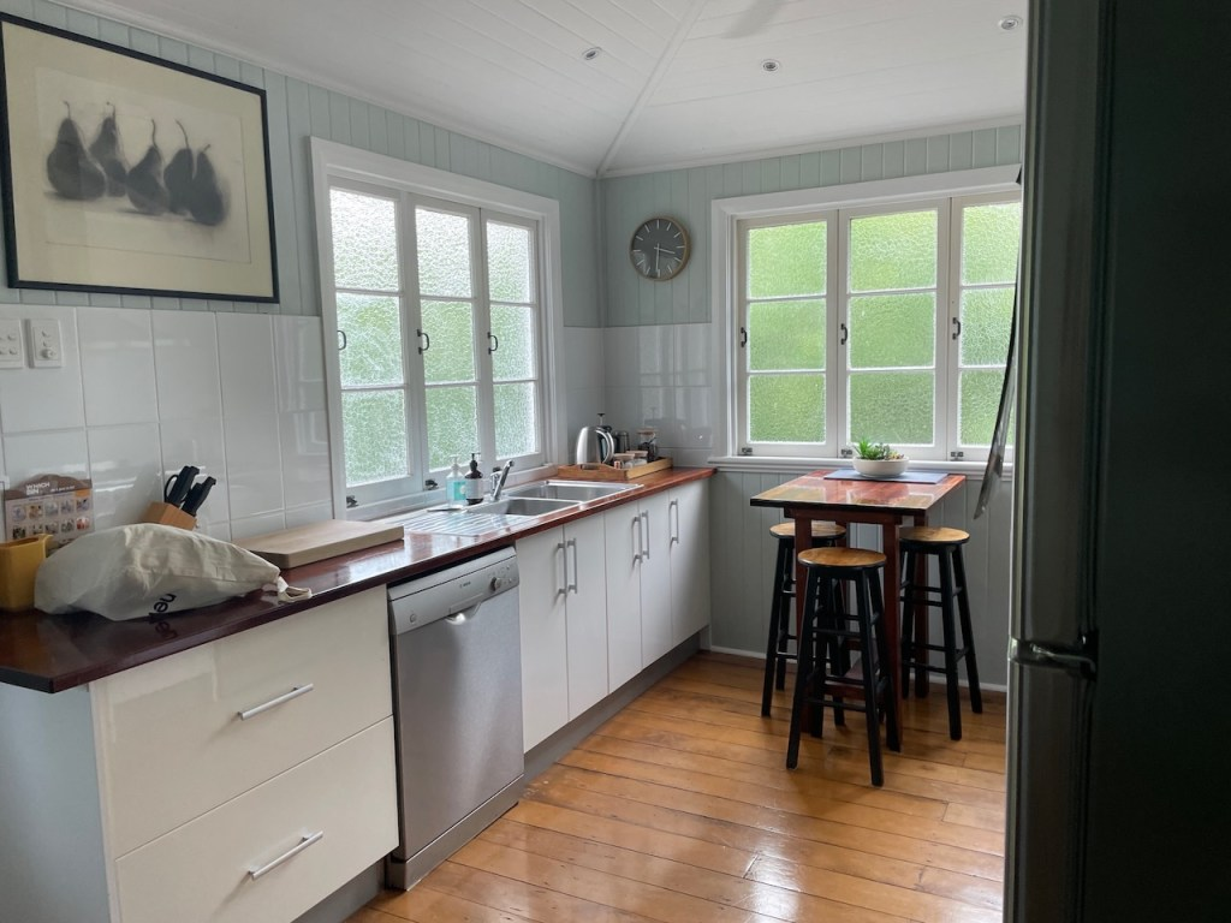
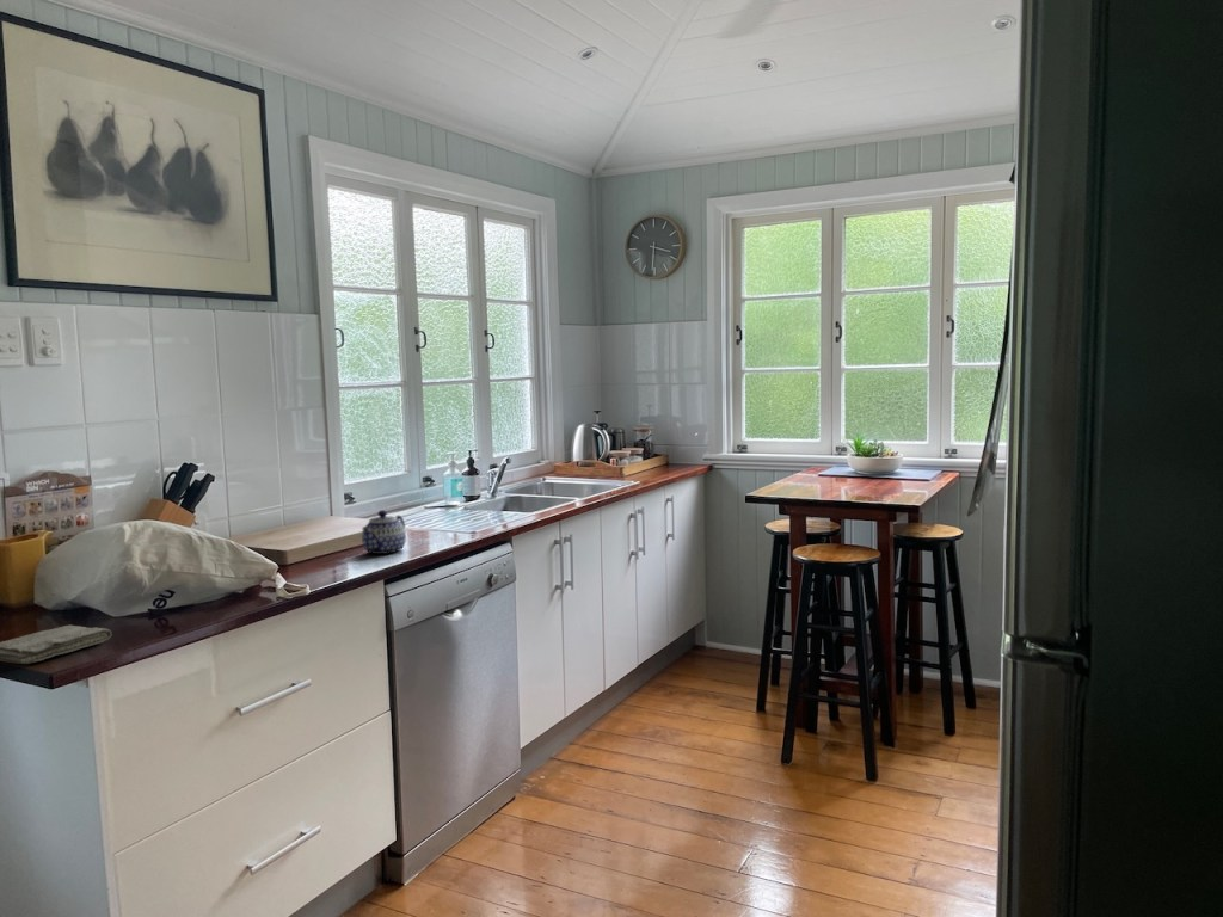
+ teapot (383, 530)
+ washcloth (48, 641)
